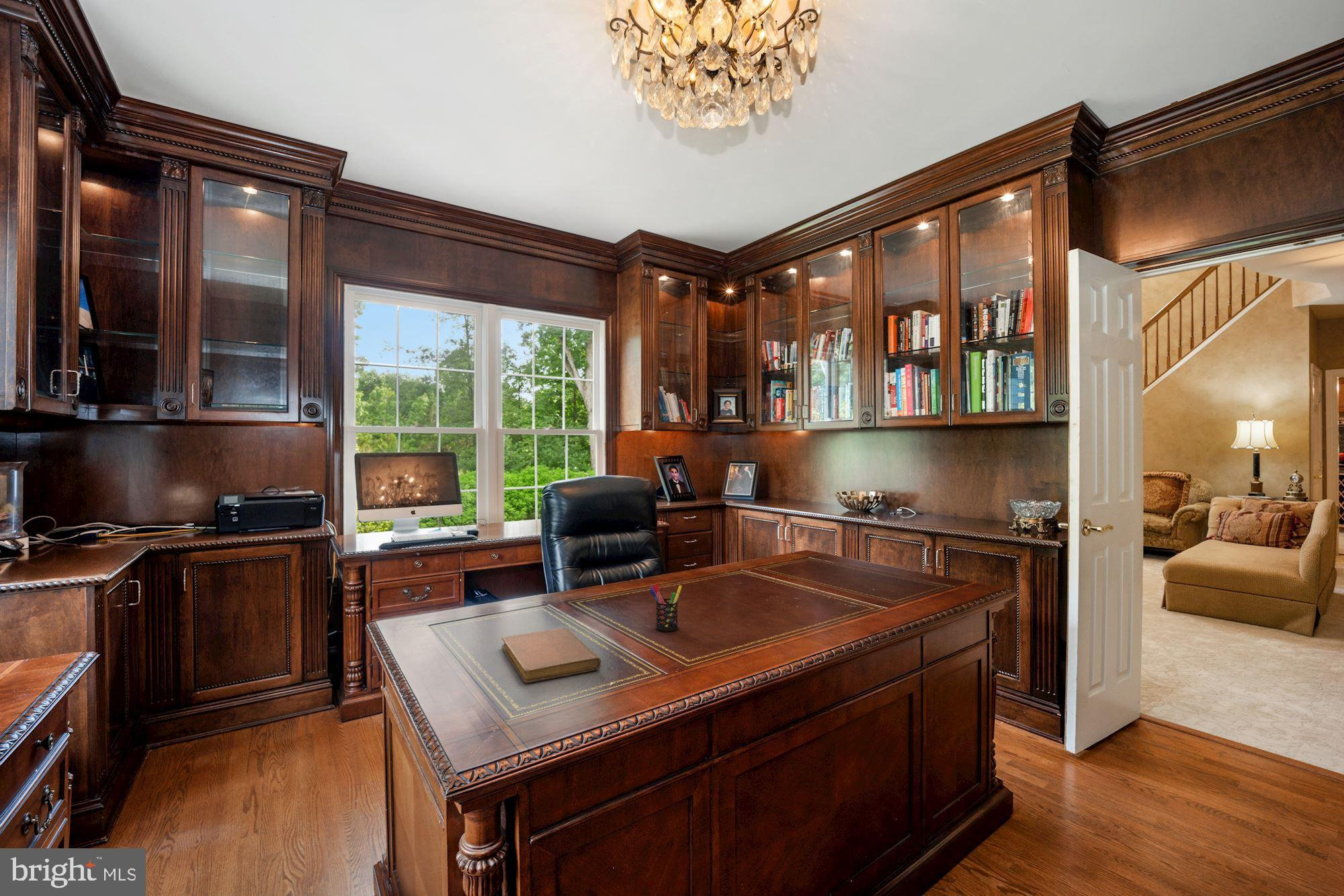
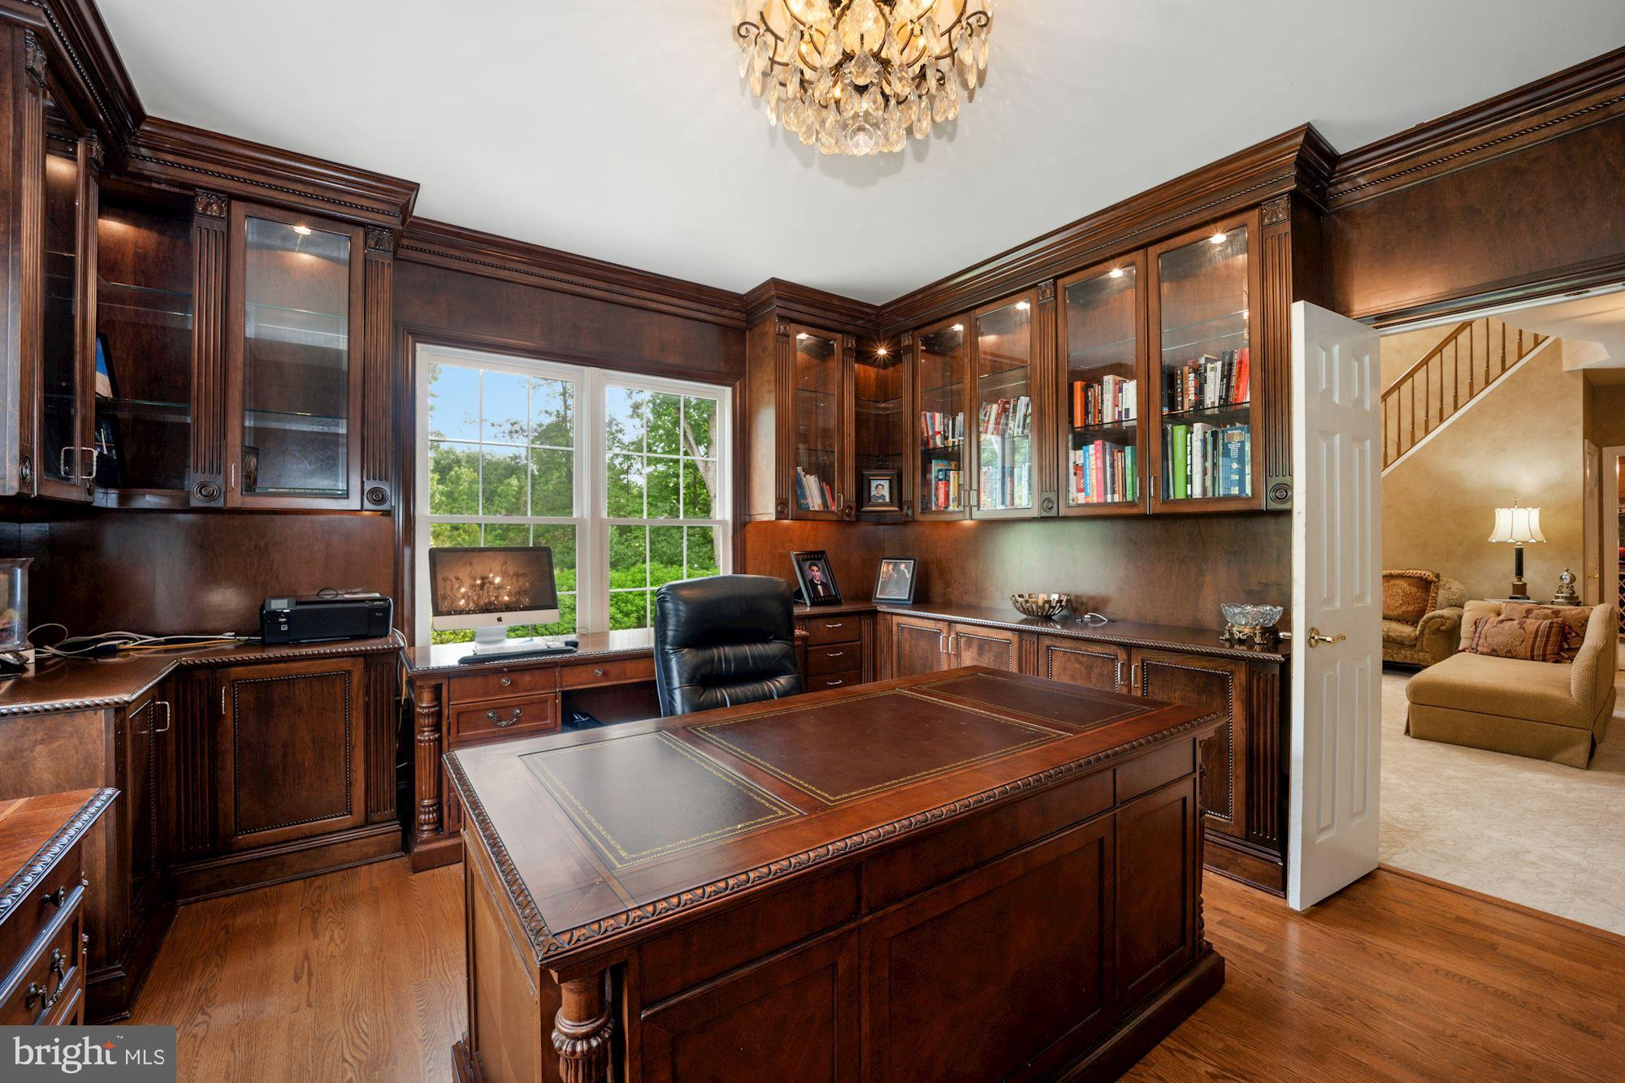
- pen holder (667, 605)
- notebook (548, 652)
